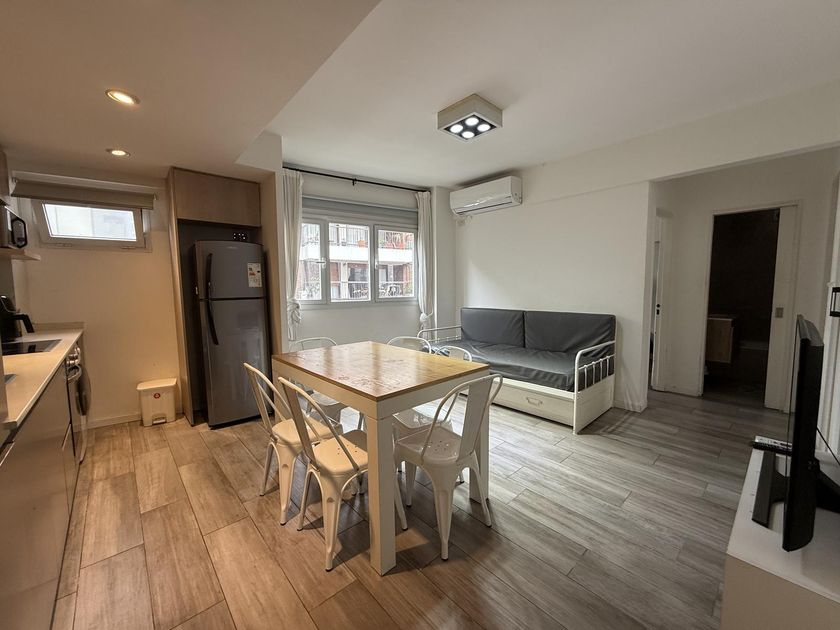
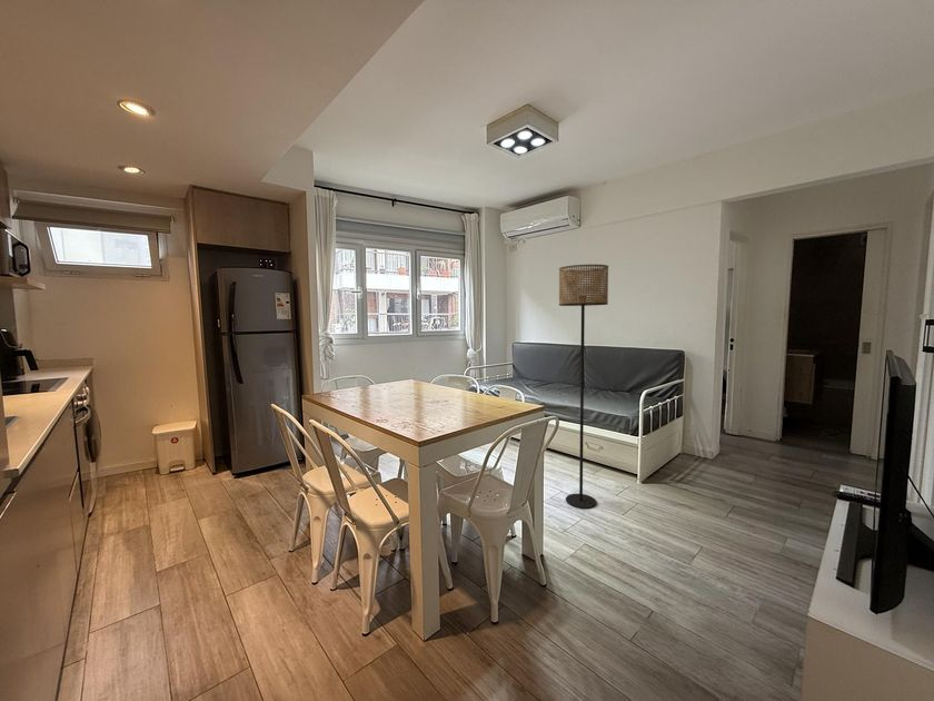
+ floor lamp (582, 387)
